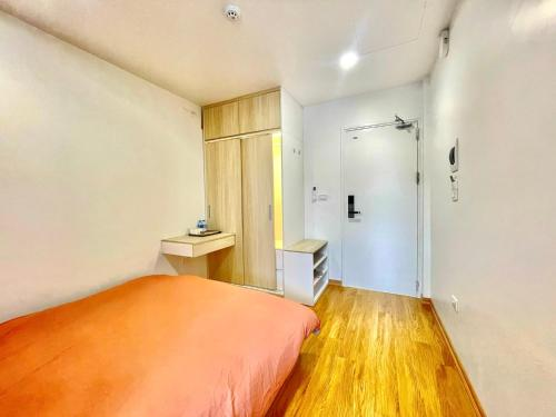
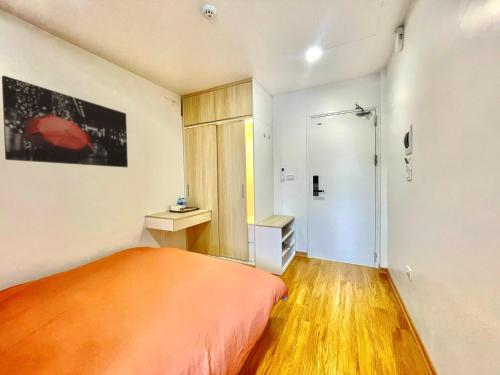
+ wall art (78, 131)
